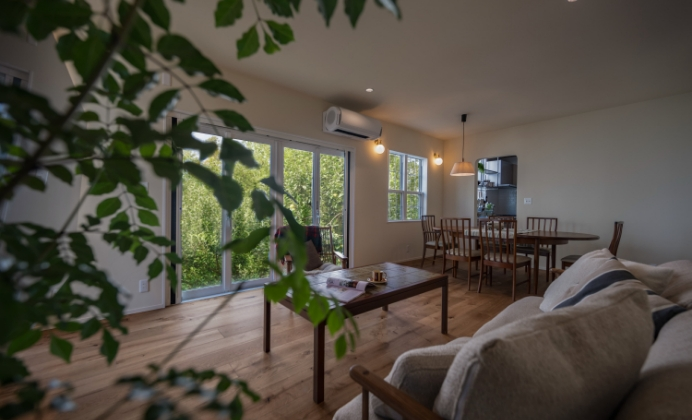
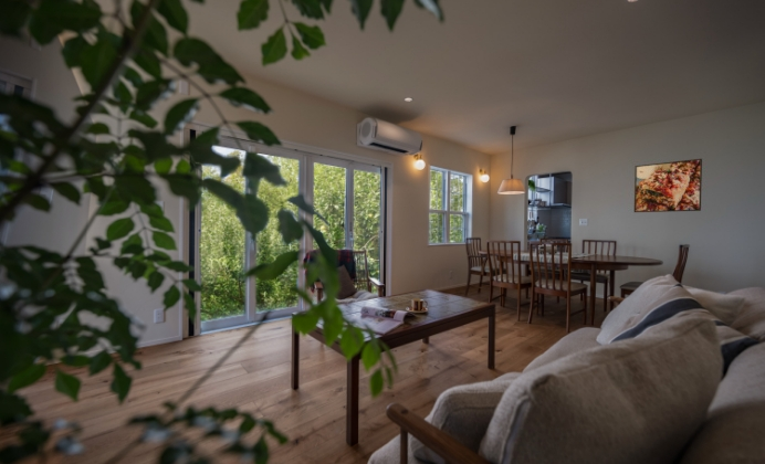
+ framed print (666, 187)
